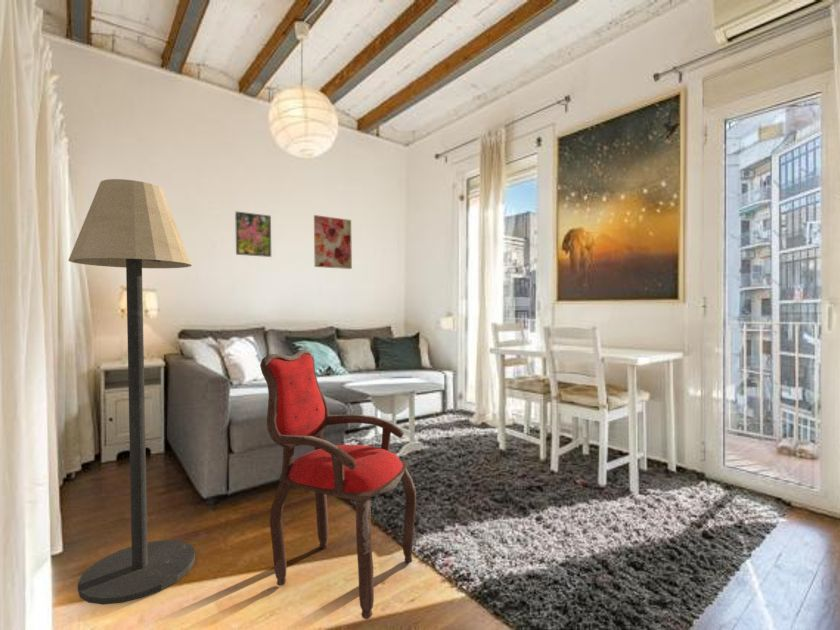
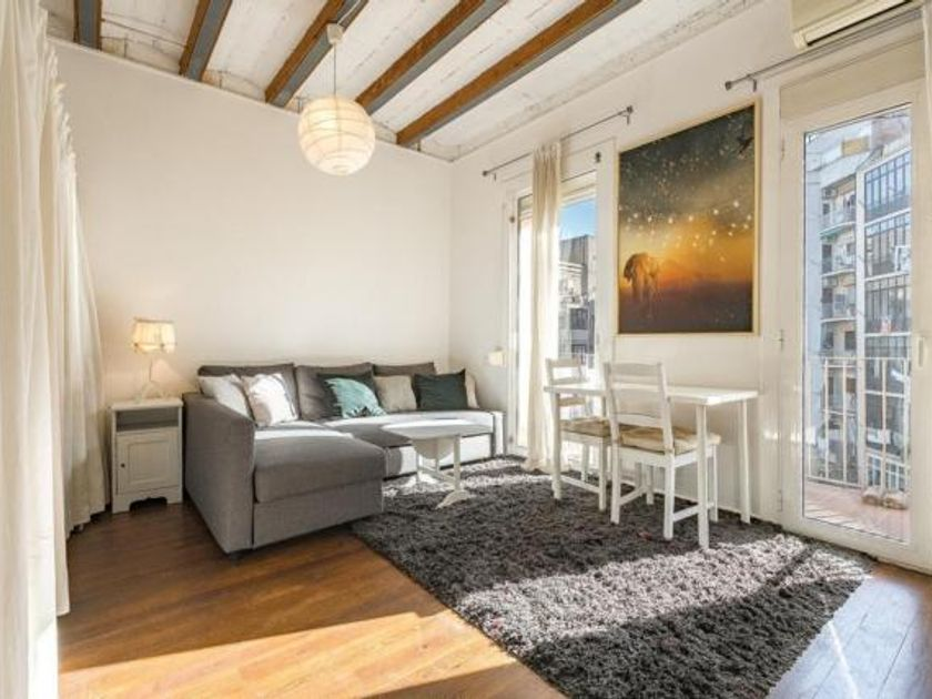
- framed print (253, 234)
- wall art (333, 242)
- armchair (338, 464)
- floor lamp (136, 380)
